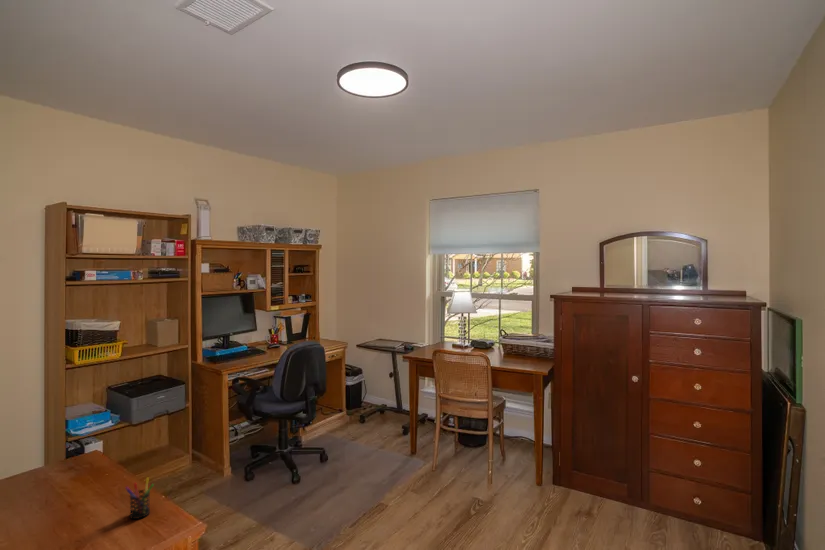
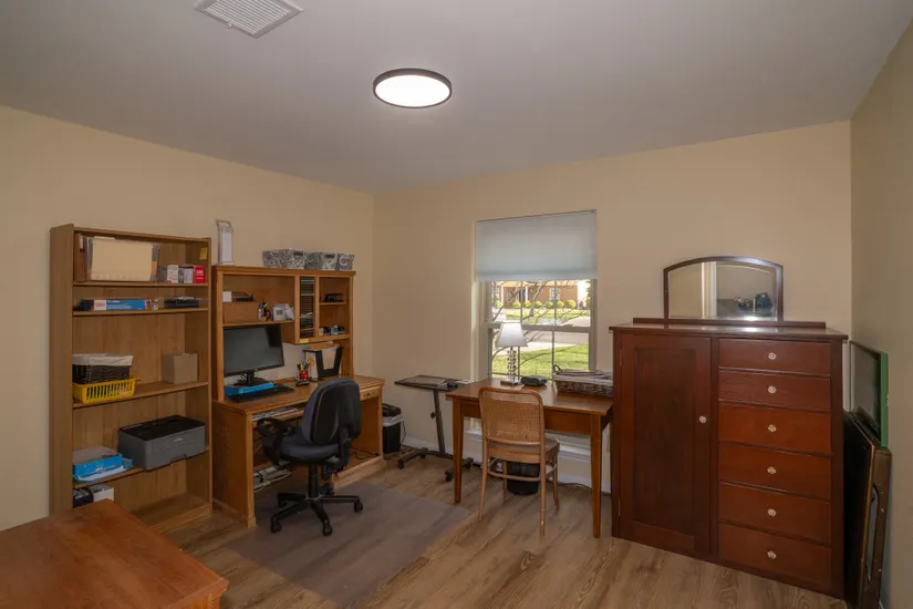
- pen holder (141, 497)
